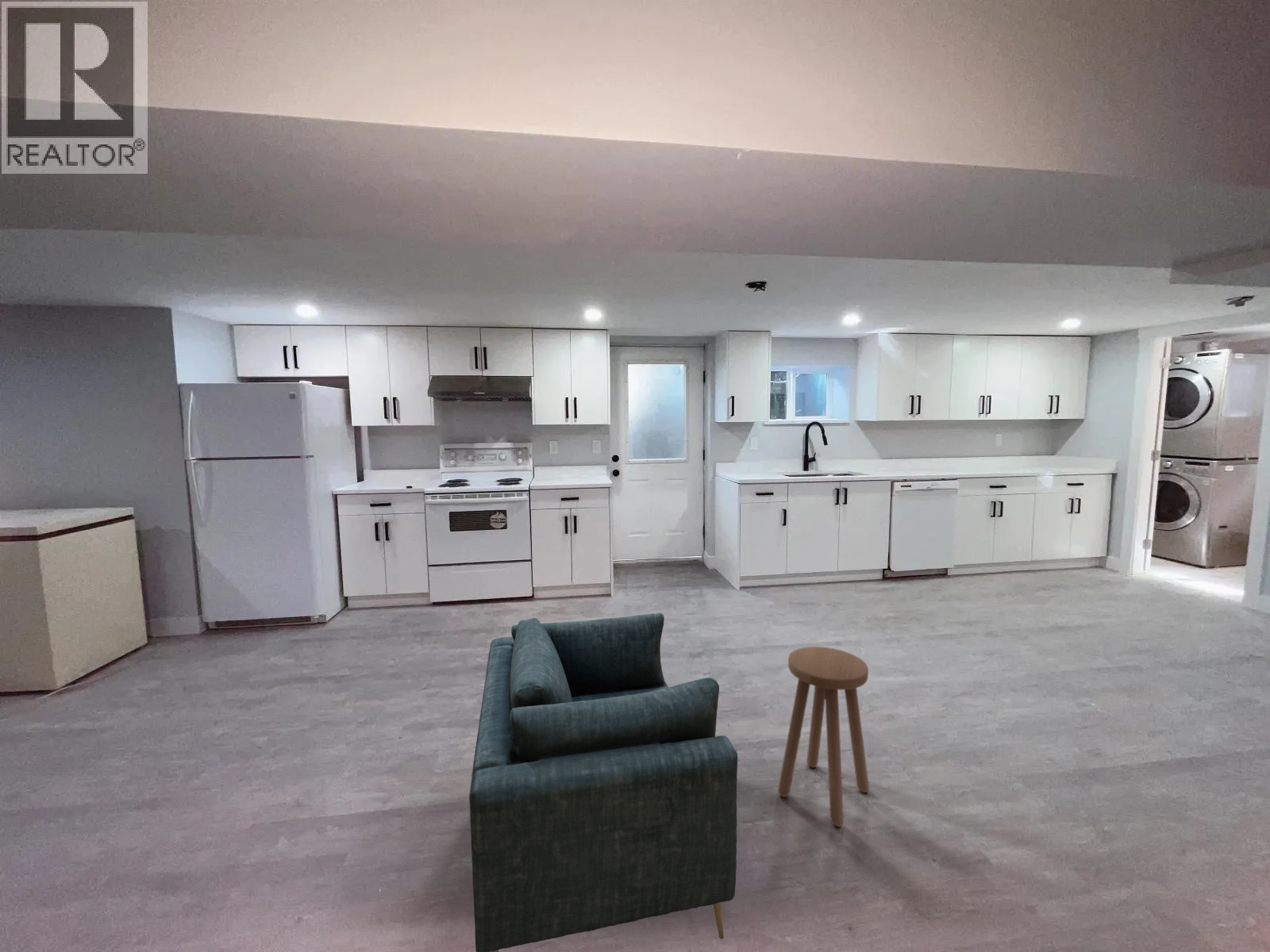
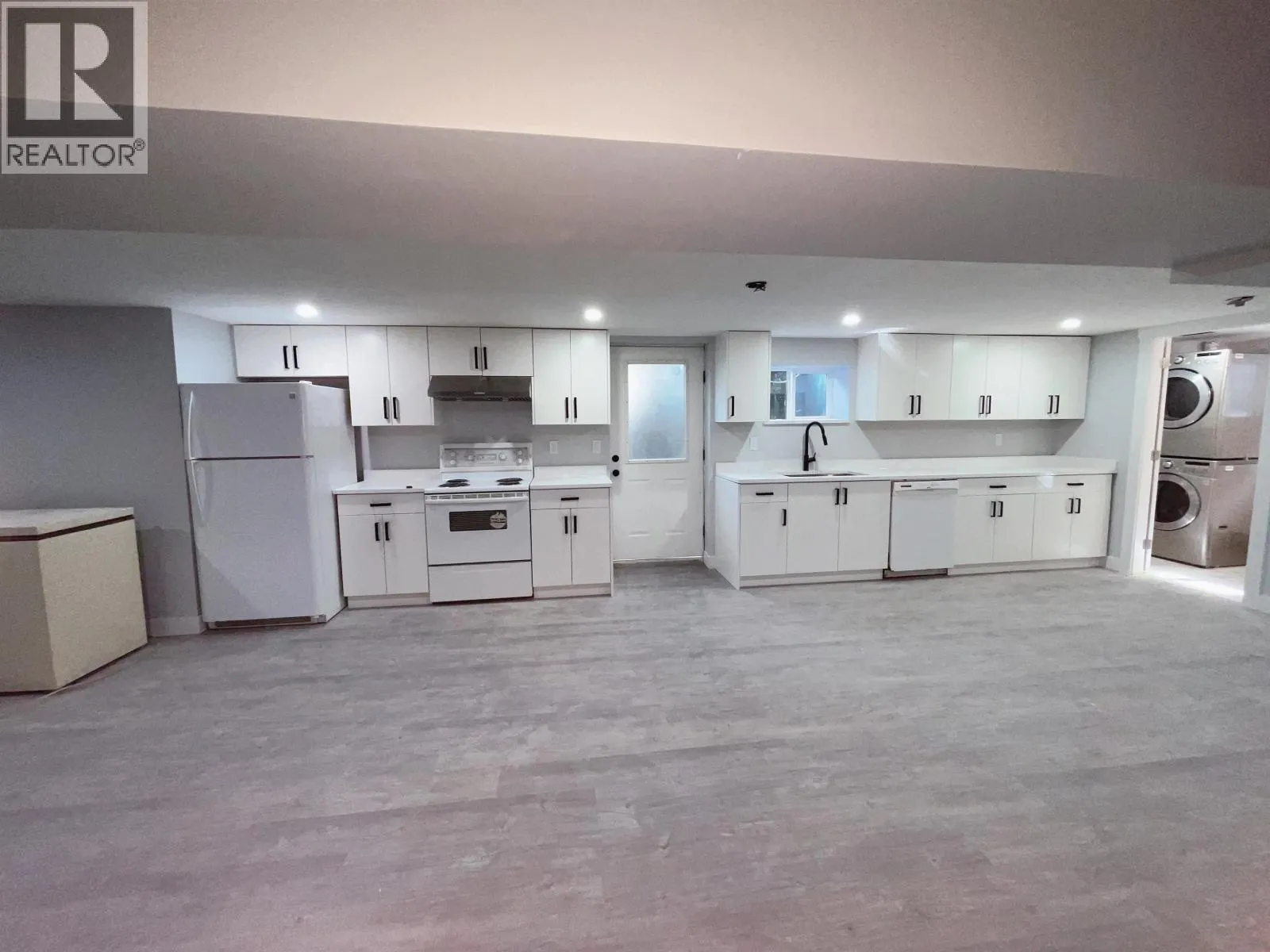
- armchair (591, 742)
- stool (826, 727)
